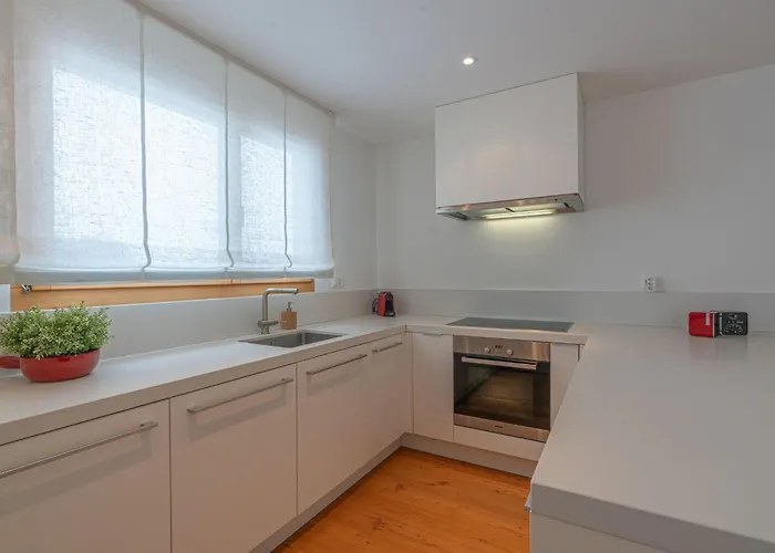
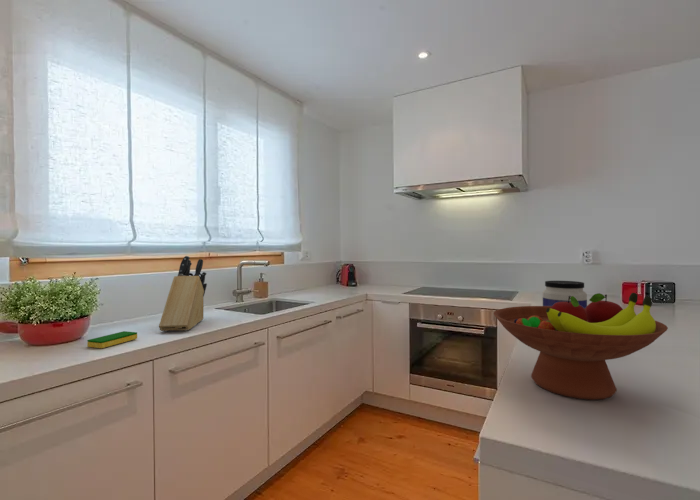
+ jar (564, 301)
+ knife block (186, 289)
+ dish sponge (113, 339)
+ fruit bowl (571, 338)
